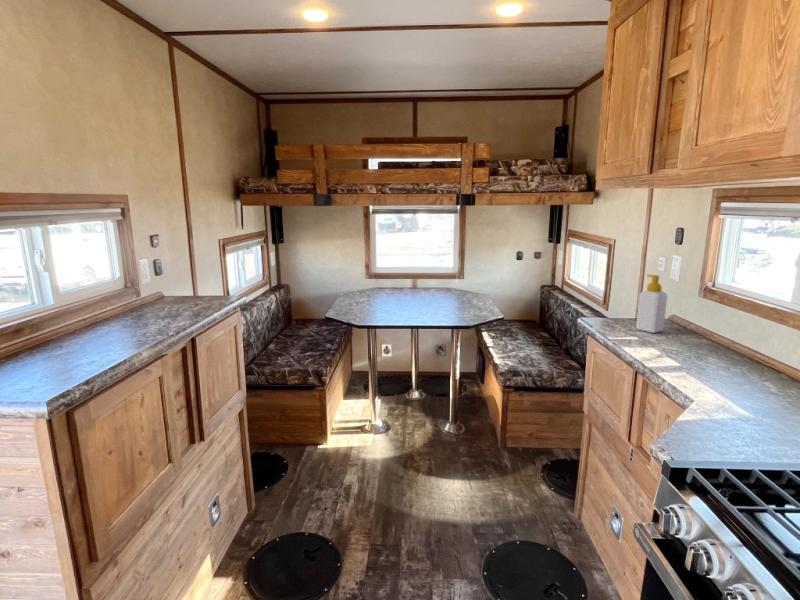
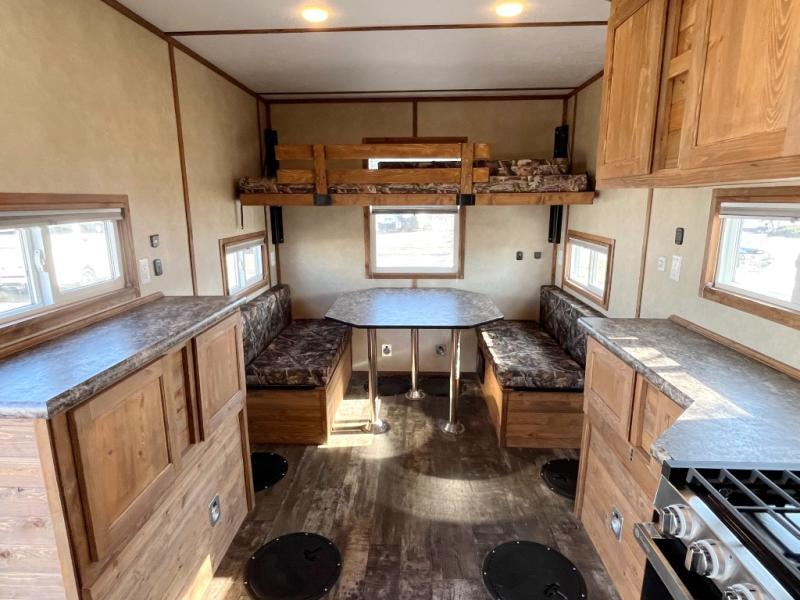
- soap bottle (652, 303)
